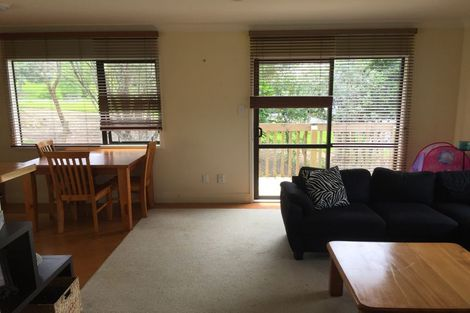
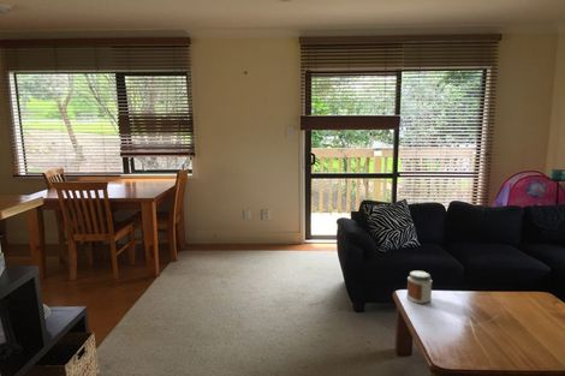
+ jar (418, 286)
